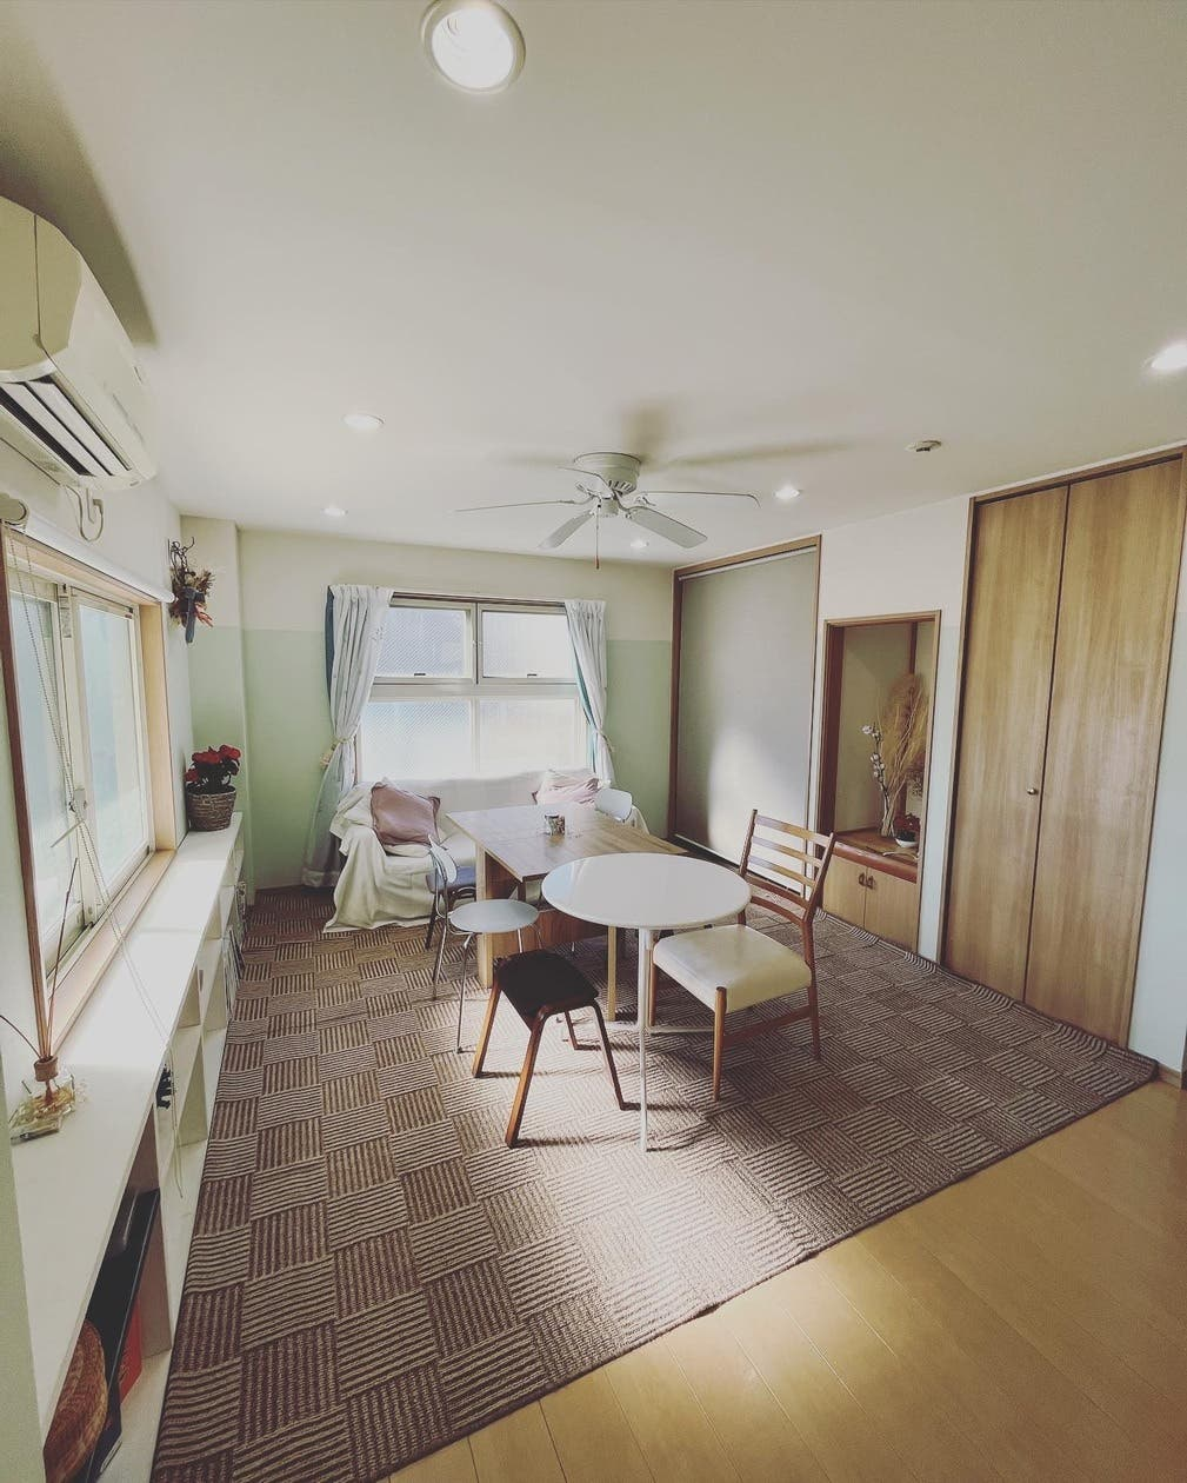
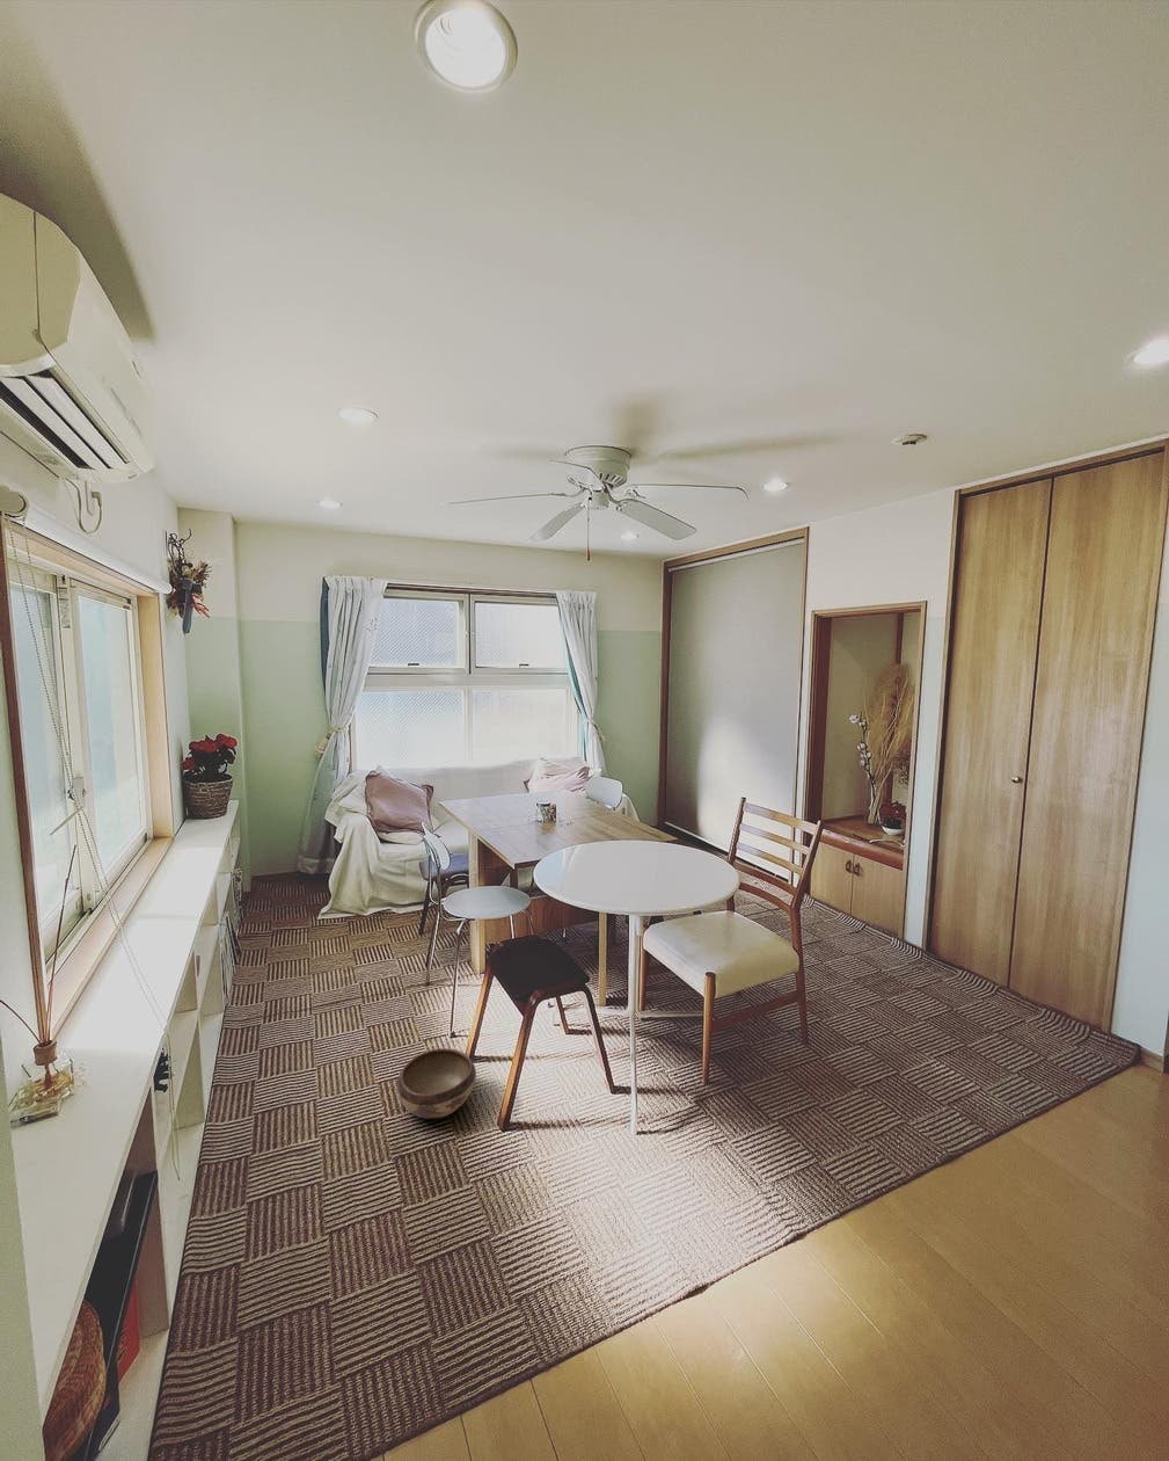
+ decorative bowl (437, 1086)
